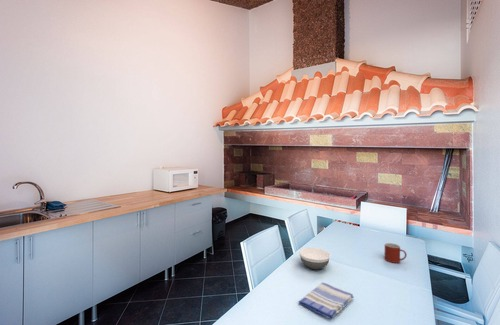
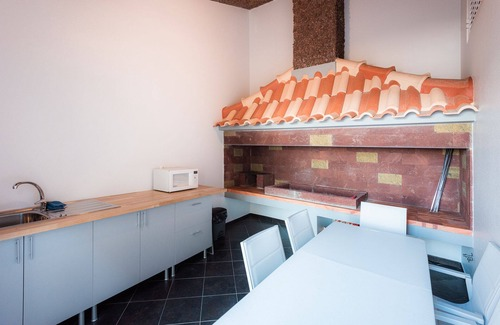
- dish towel (326, 298)
- bowl (314, 259)
- mug (395, 253)
